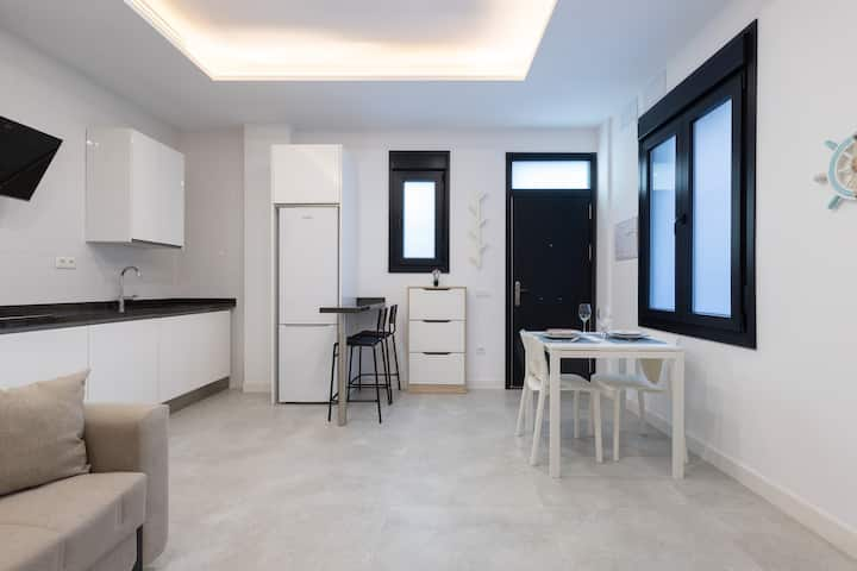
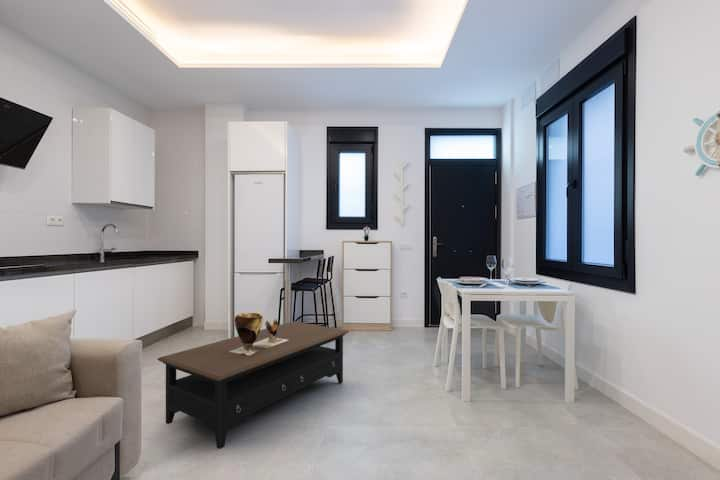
+ coffee table (265, 371)
+ clay pot (259, 328)
